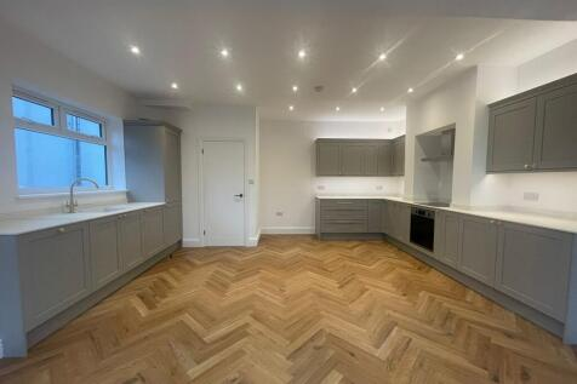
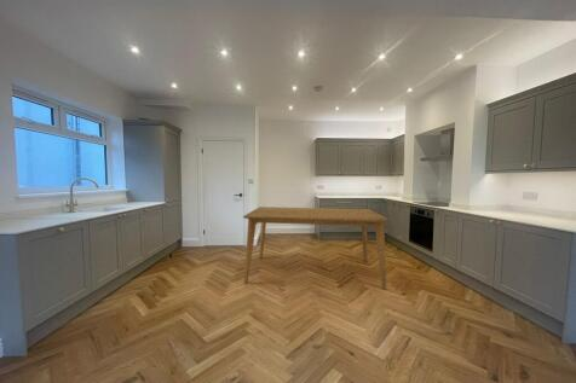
+ dining table (312, 224)
